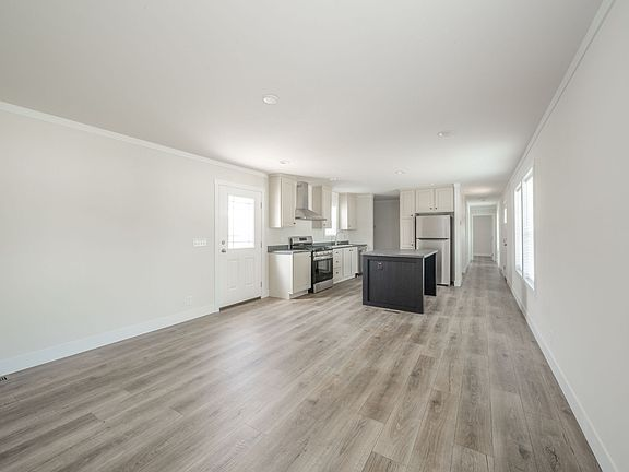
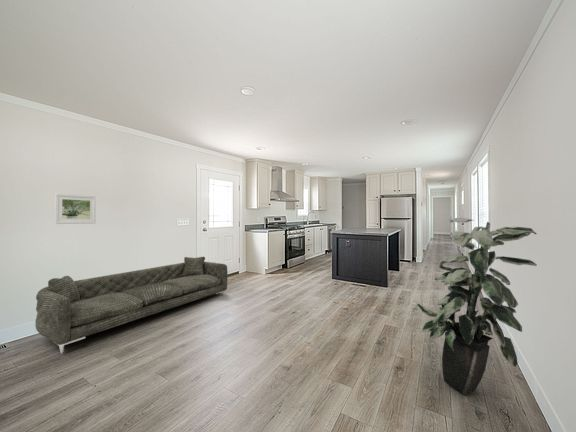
+ indoor plant (471, 303)
+ sofa (149, 288)
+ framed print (76, 209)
